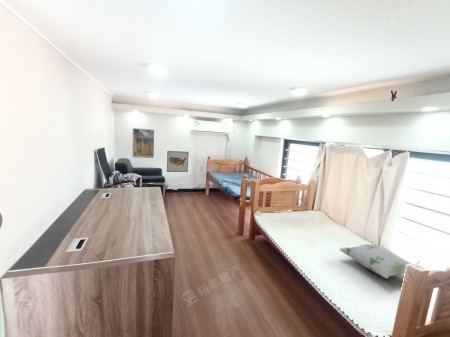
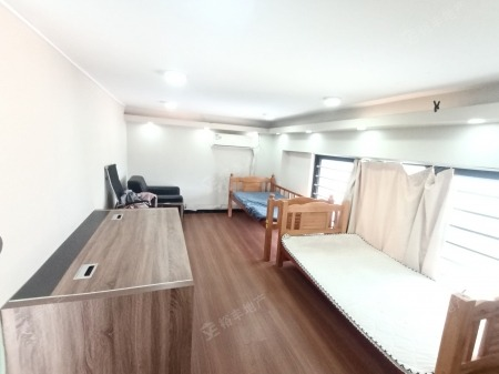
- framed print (143, 143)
- decorative pillow (379, 259)
- wall art (177, 161)
